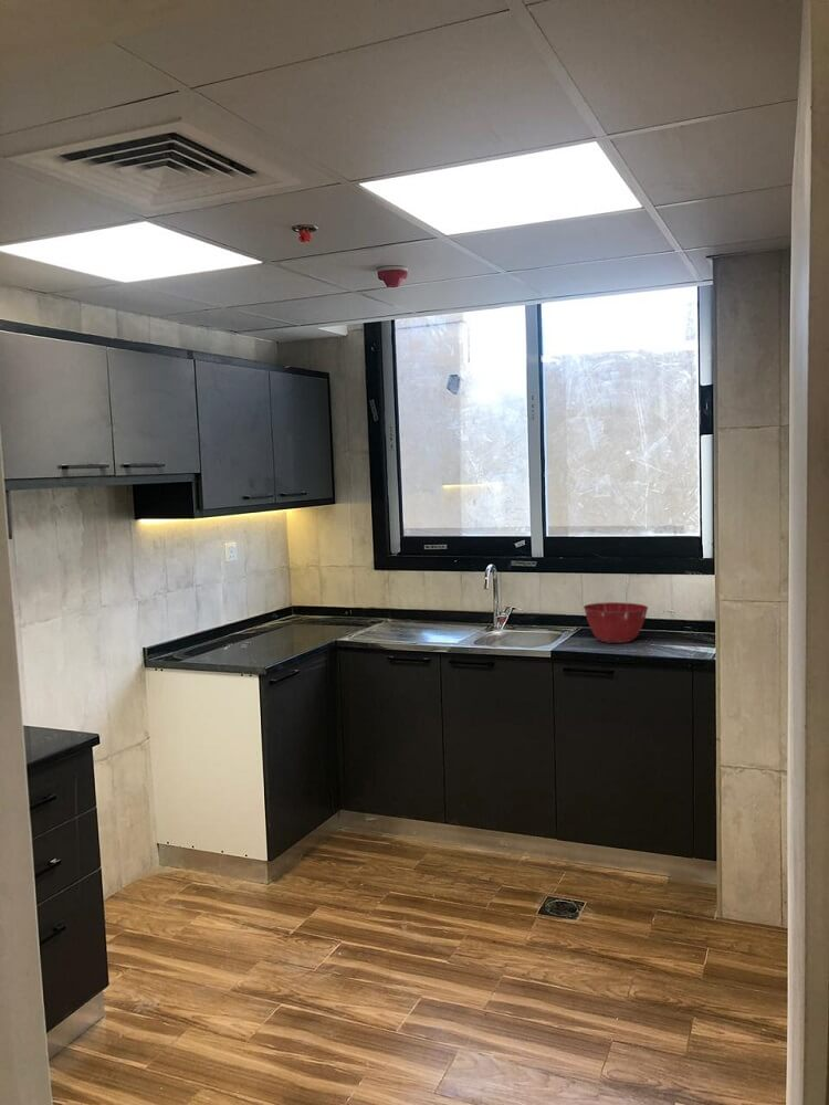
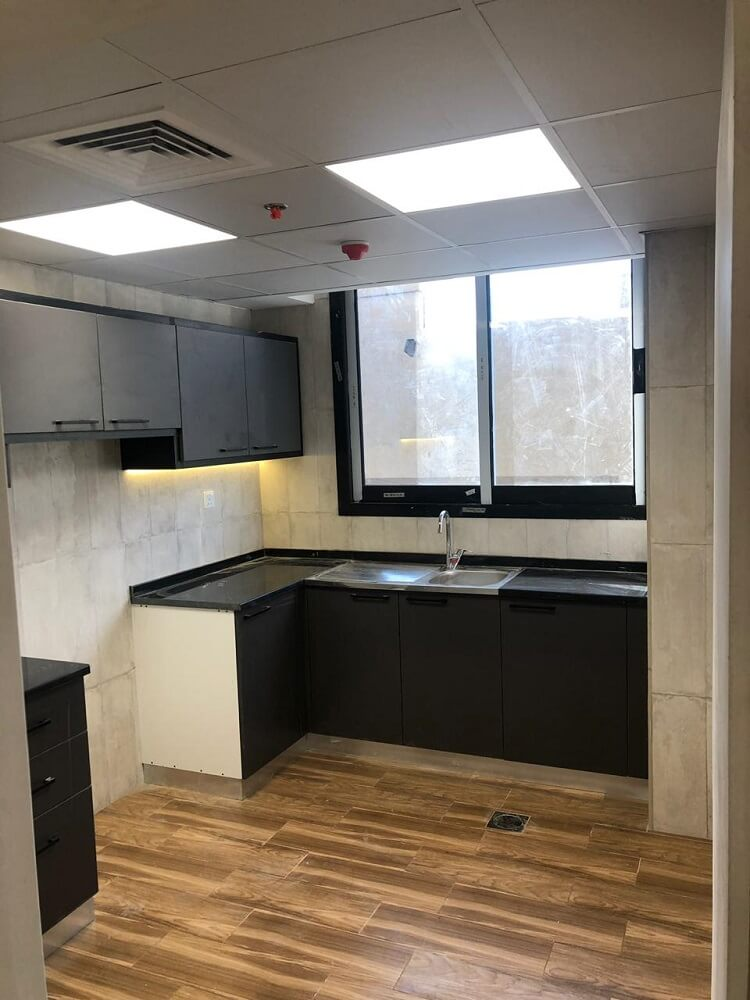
- mixing bowl (616, 623)
